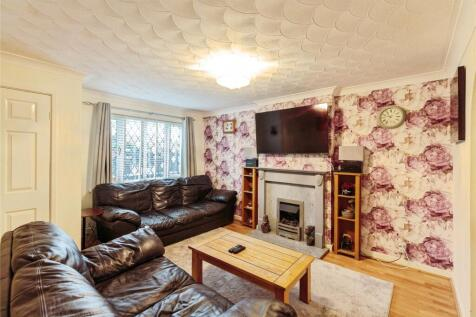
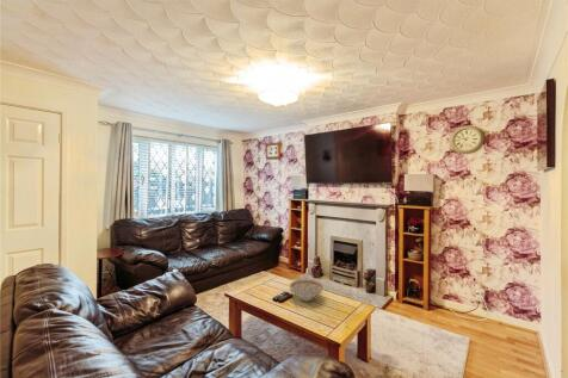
+ decorative bowl (305, 291)
